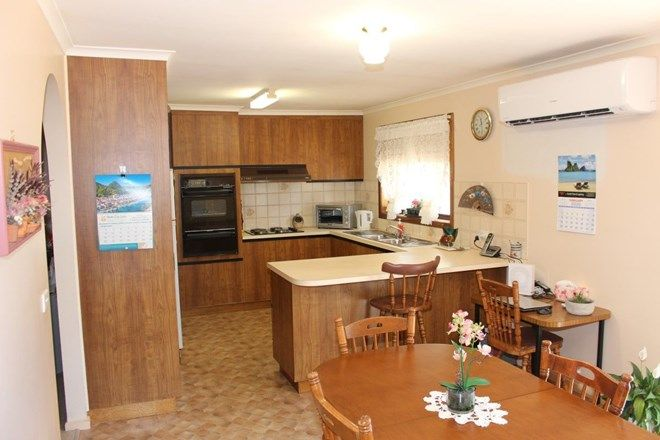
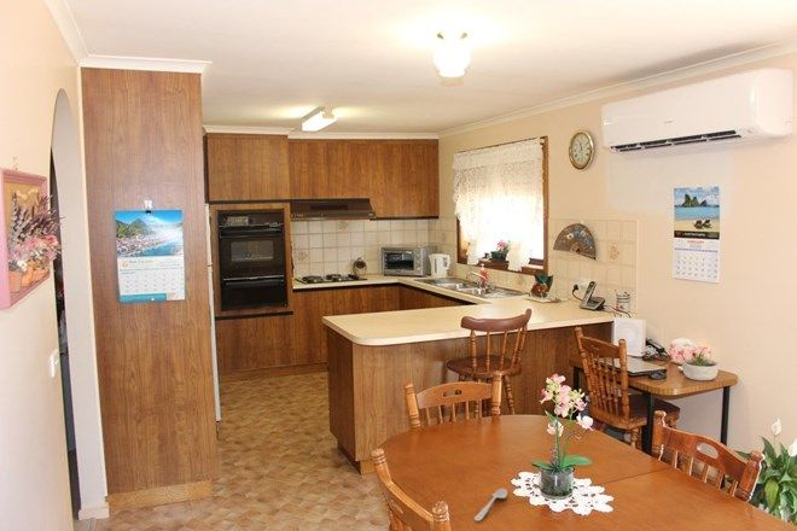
+ spoon (490, 503)
